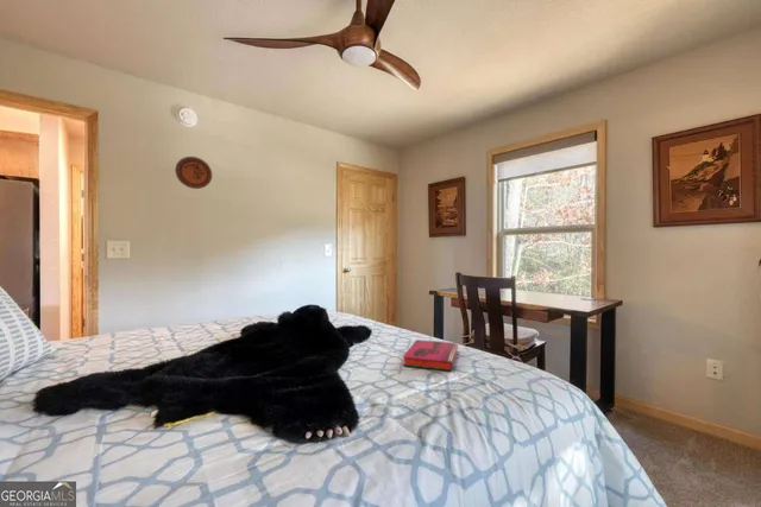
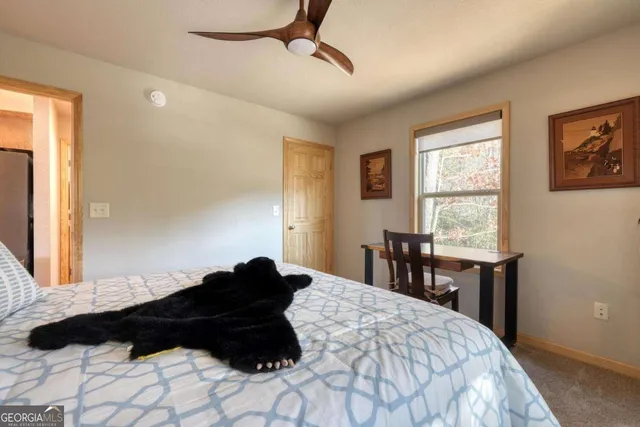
- hardback book (432, 353)
- decorative plate (194, 172)
